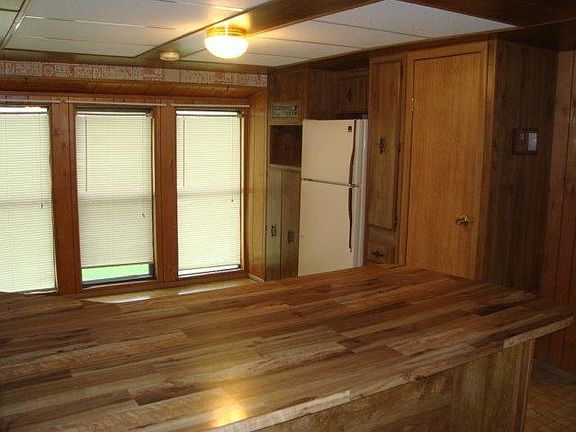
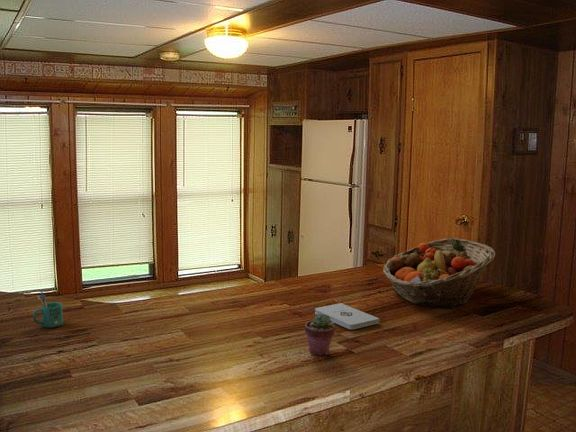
+ potted succulent (319, 332)
+ mug (47, 307)
+ fruit basket (436, 269)
+ notepad (345, 315)
